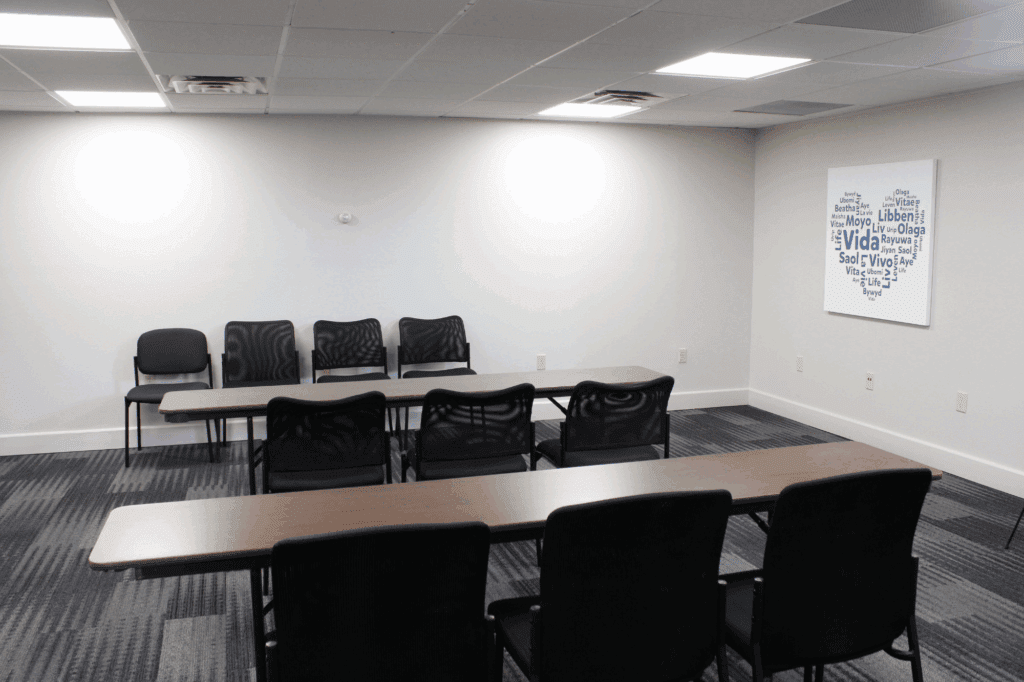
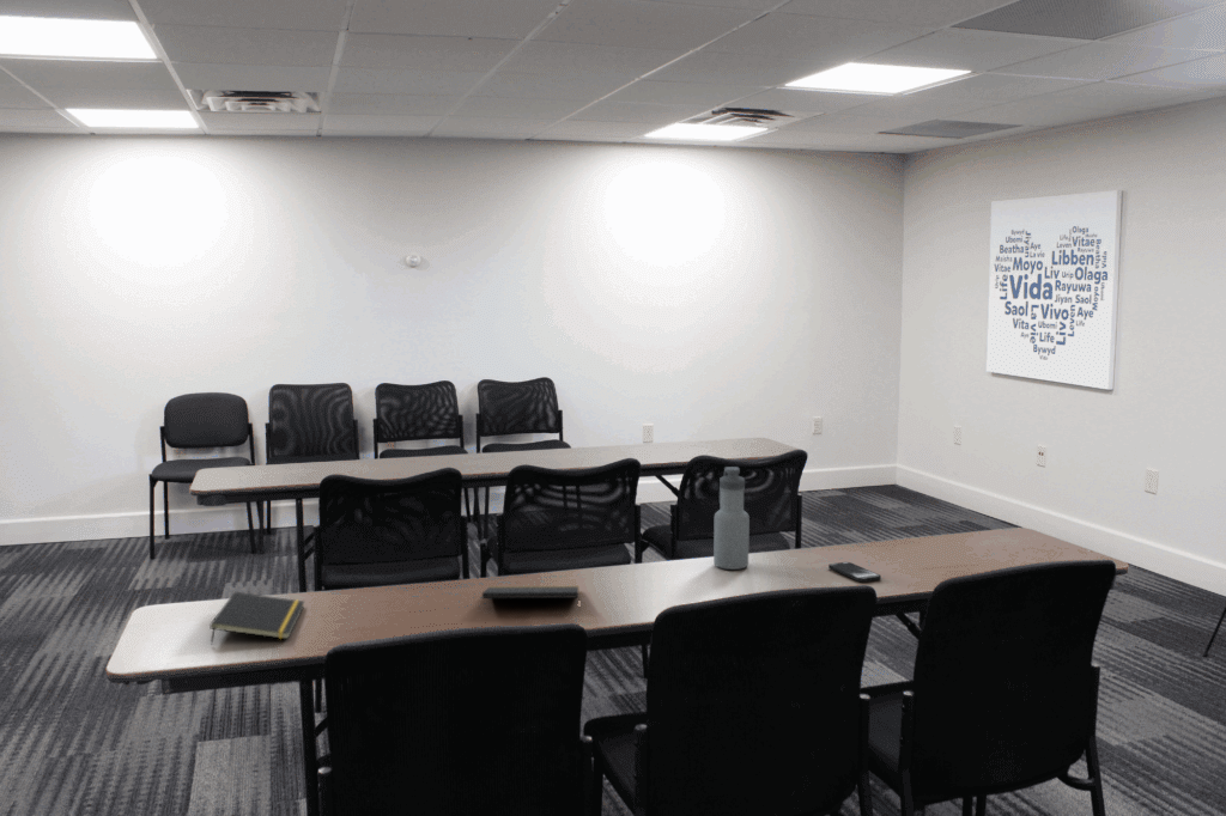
+ water bottle (732, 516)
+ notepad (260, 614)
+ smartphone (854, 571)
+ notepad (532, 591)
